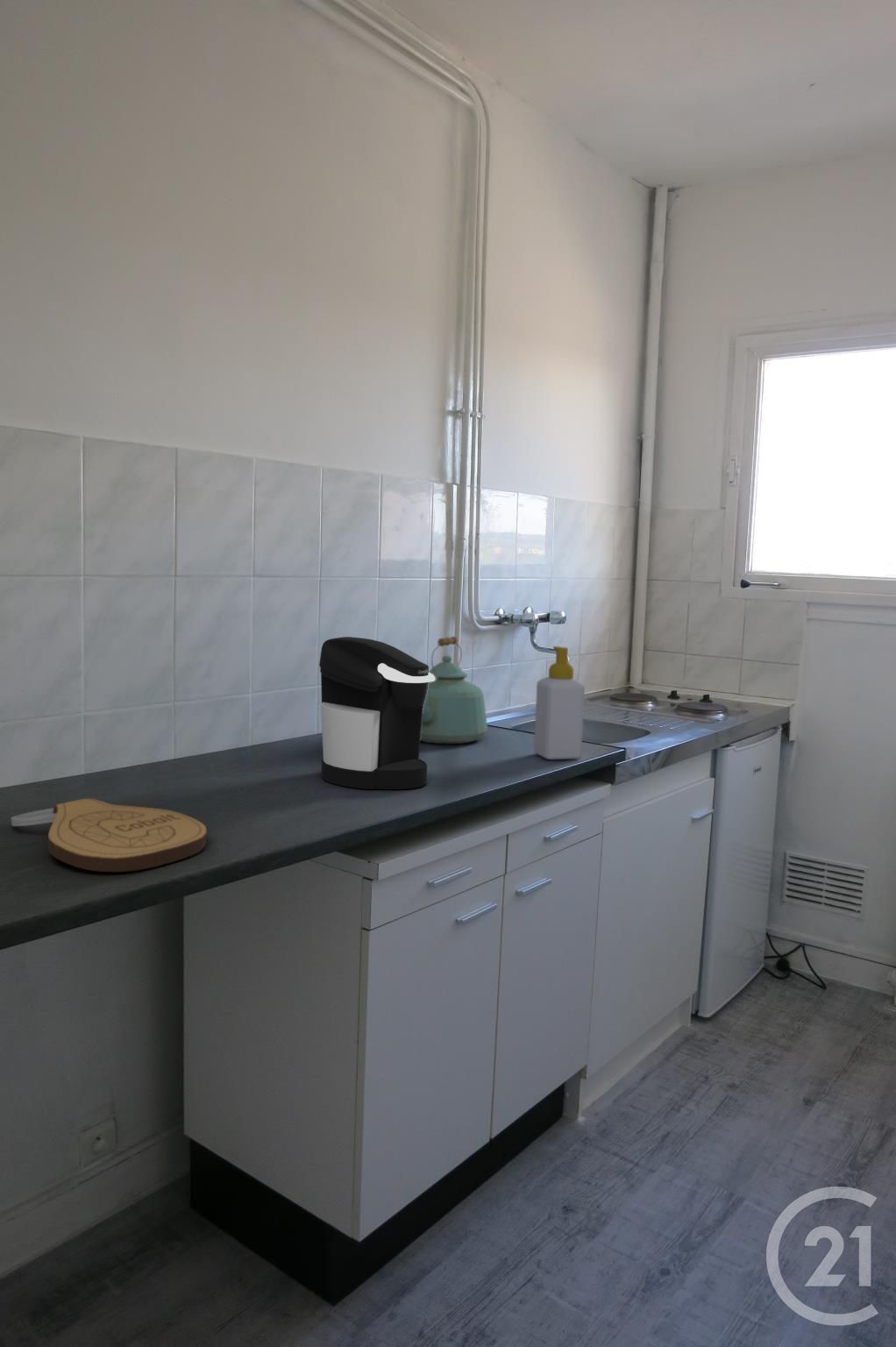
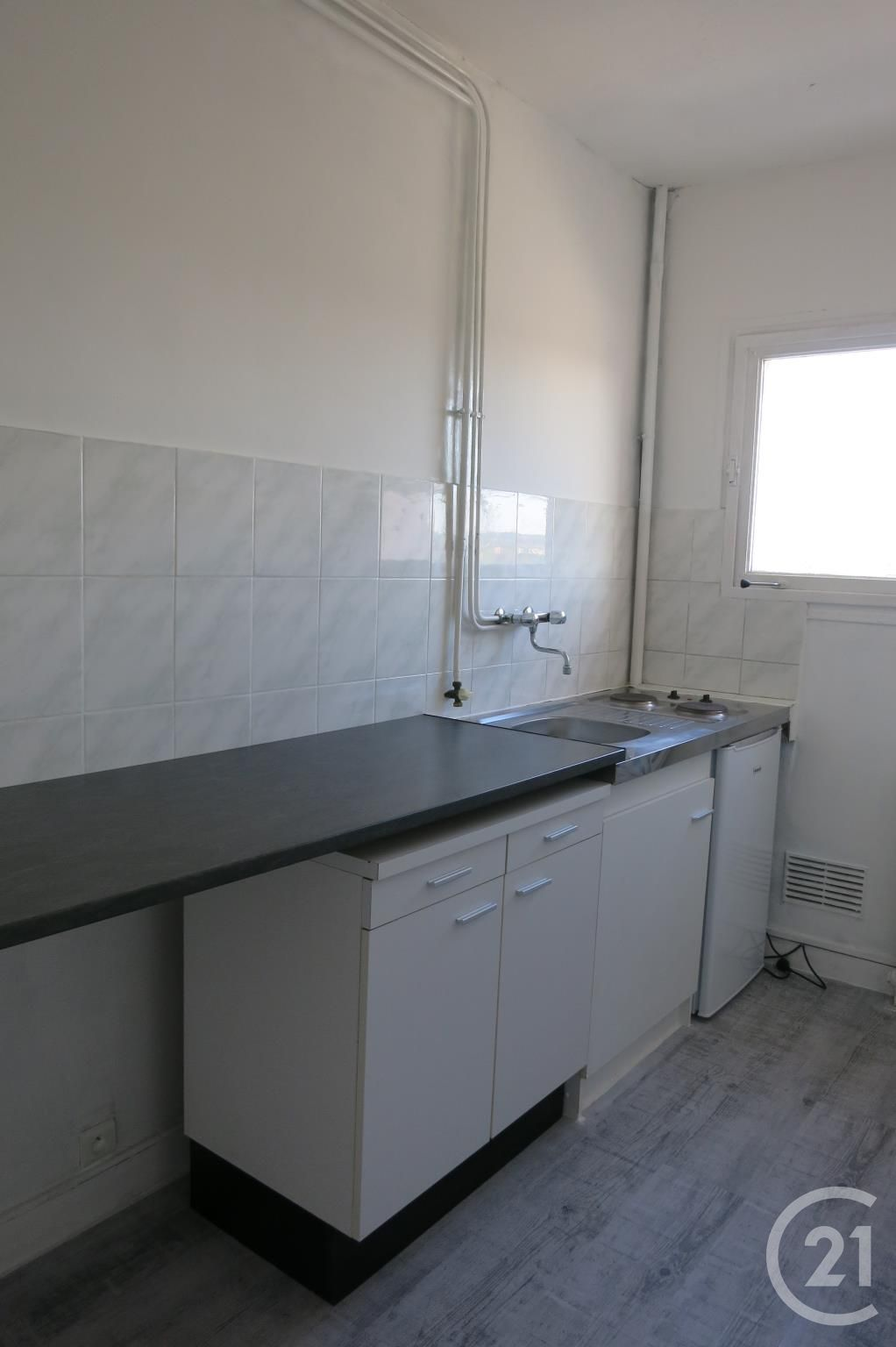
- key chain (96, 823)
- coffee maker (379, 709)
- kettle (442, 688)
- soap bottle (559, 702)
